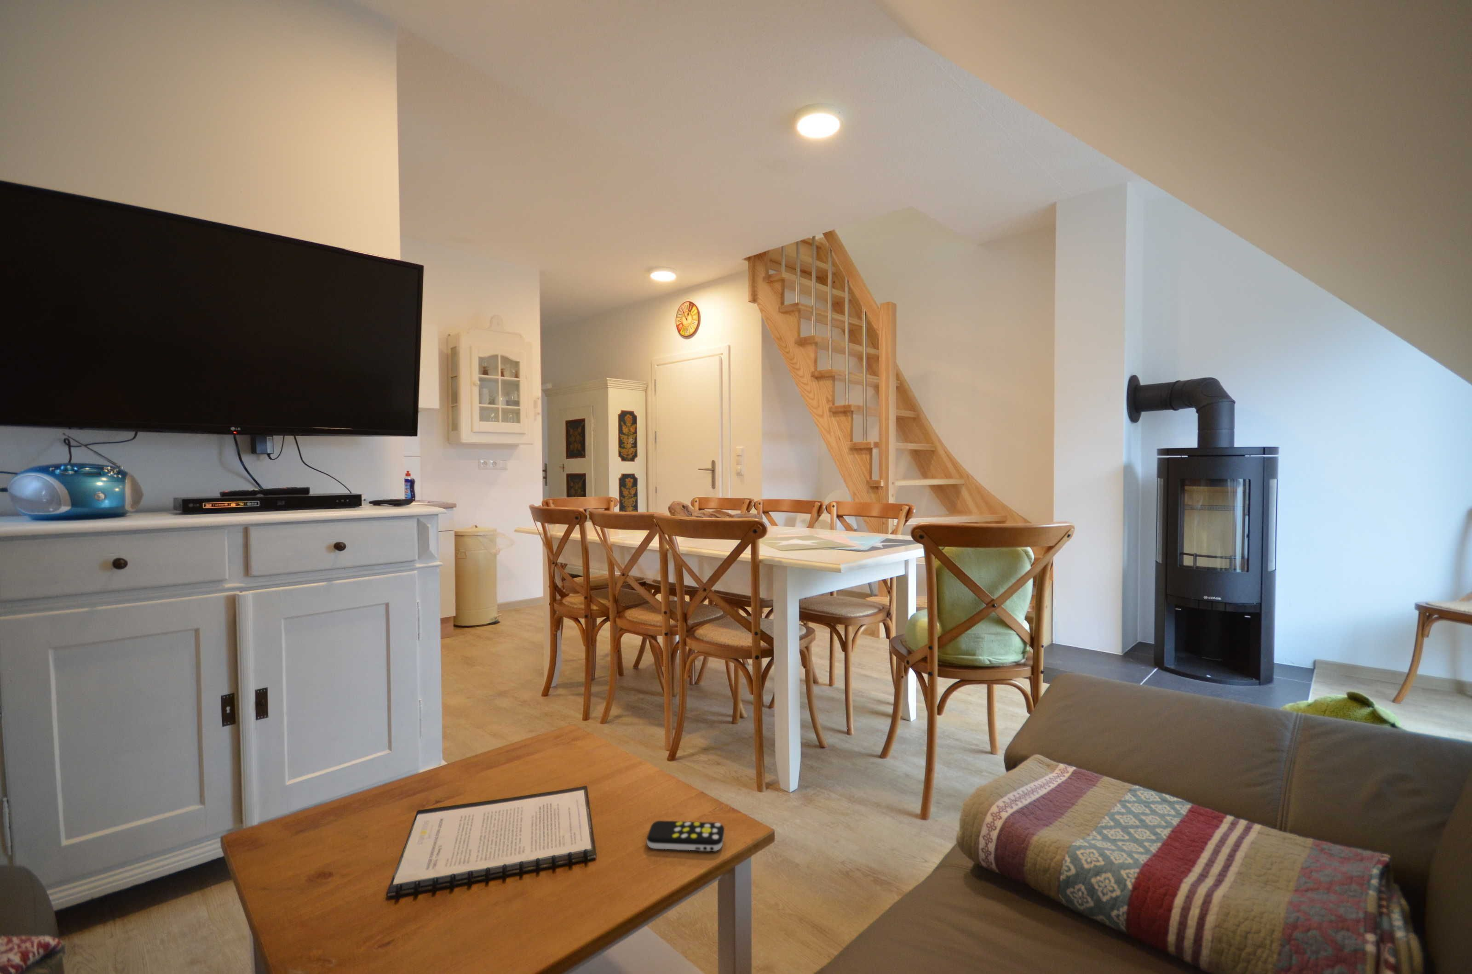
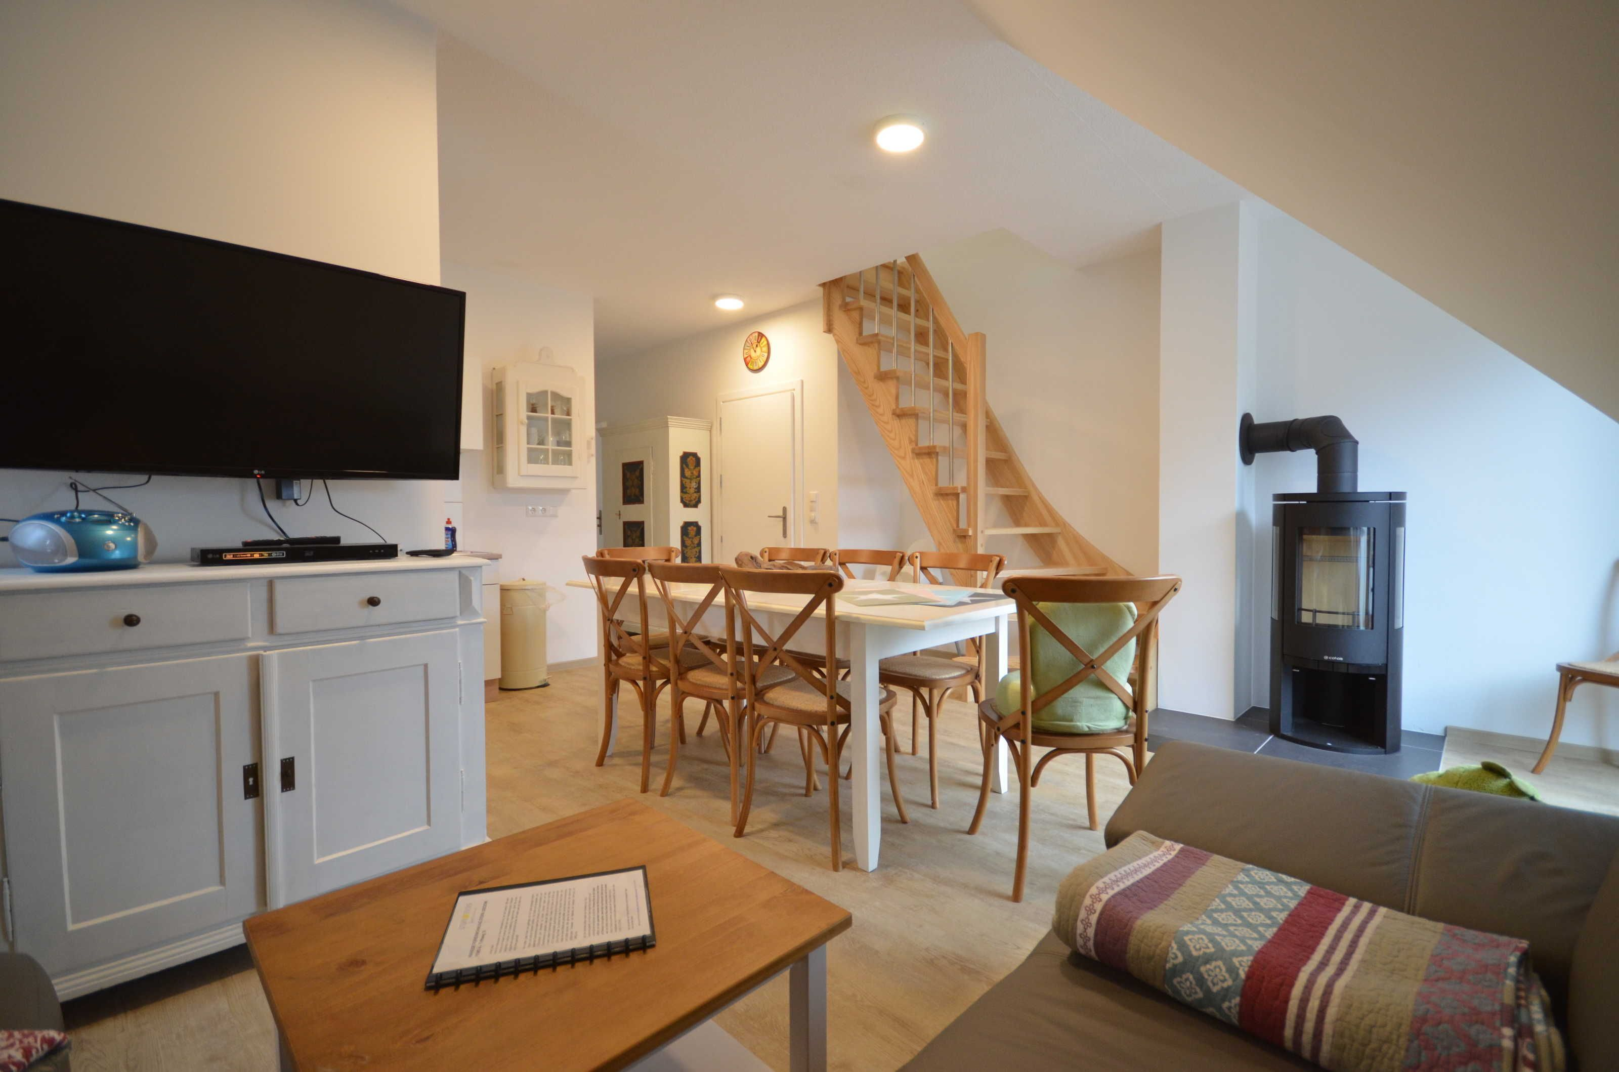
- remote control (685, 835)
